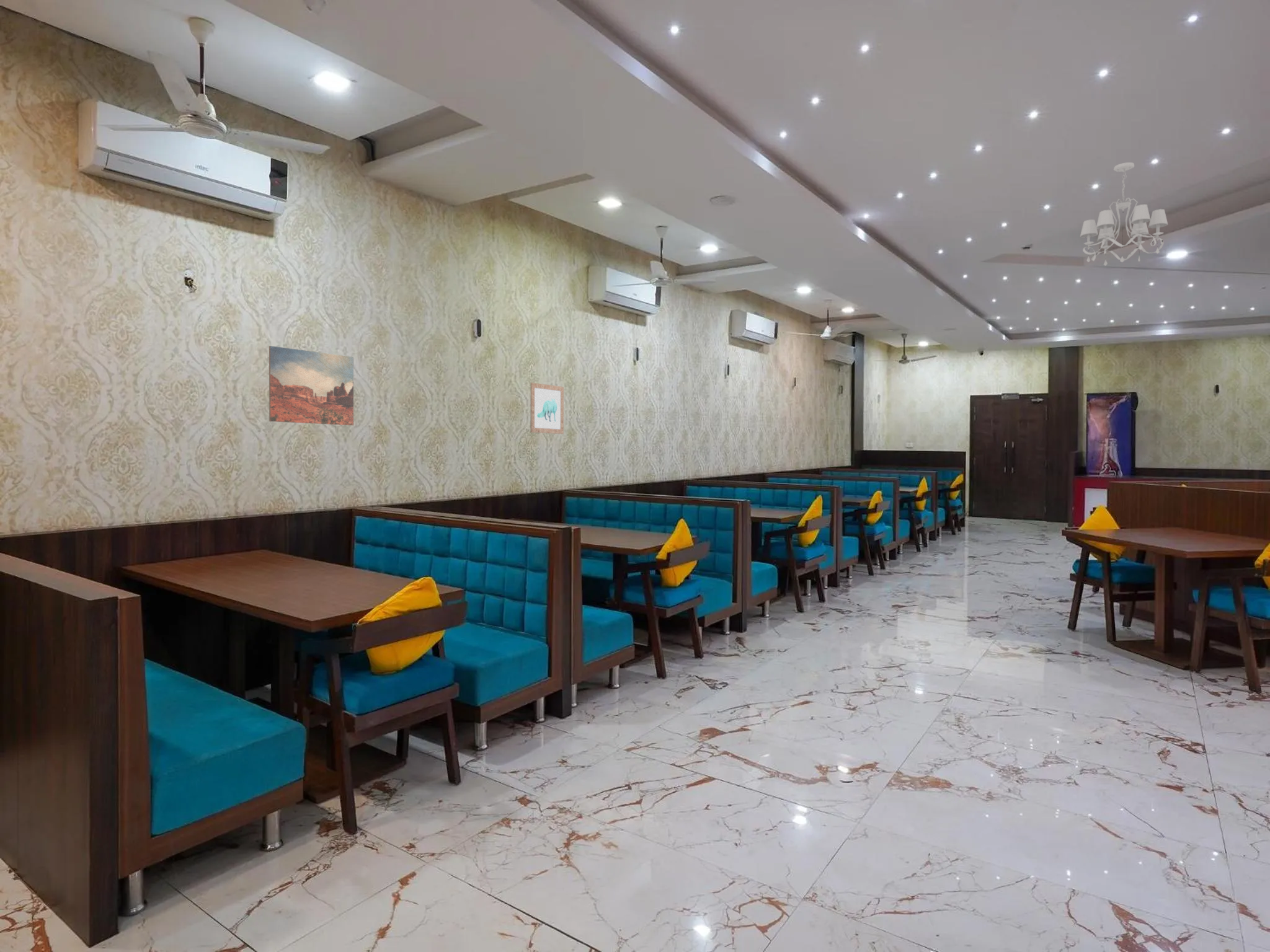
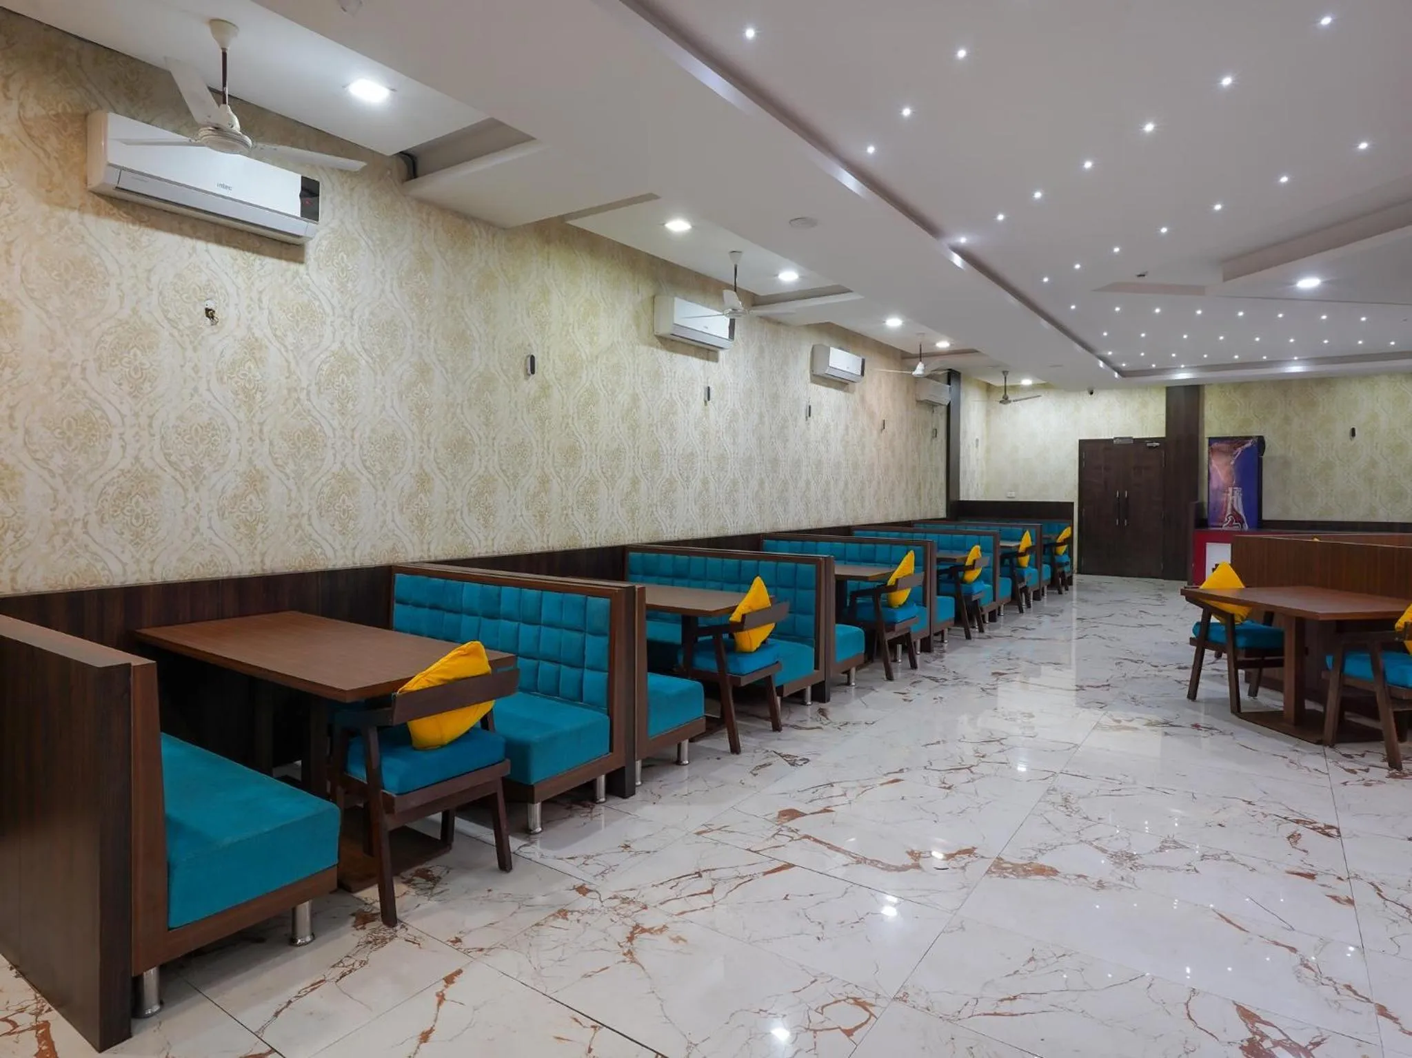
- chandelier (1122, 211)
- wall art (313, 387)
- wall art (547, 409)
